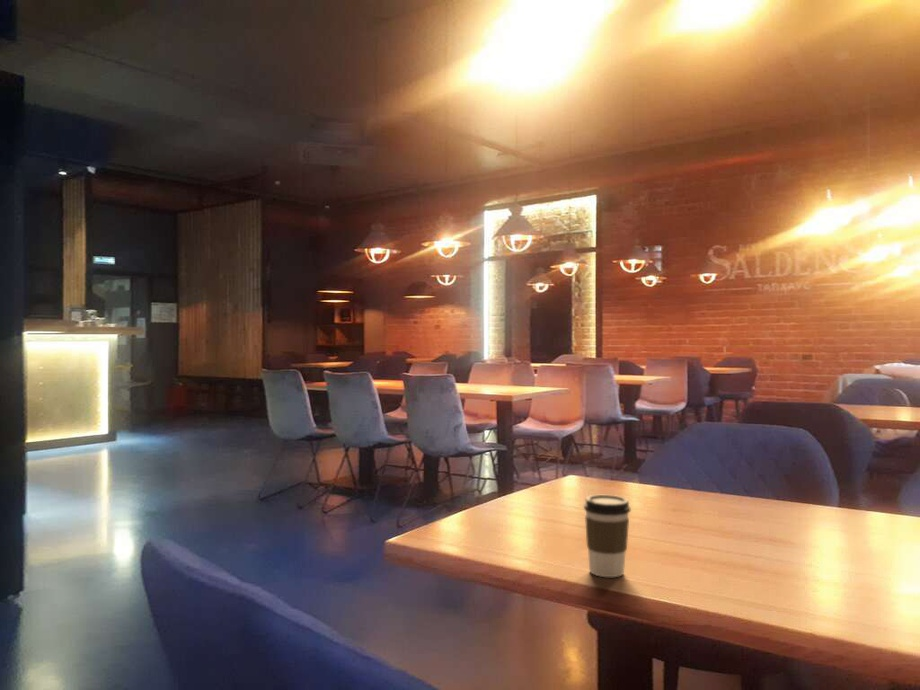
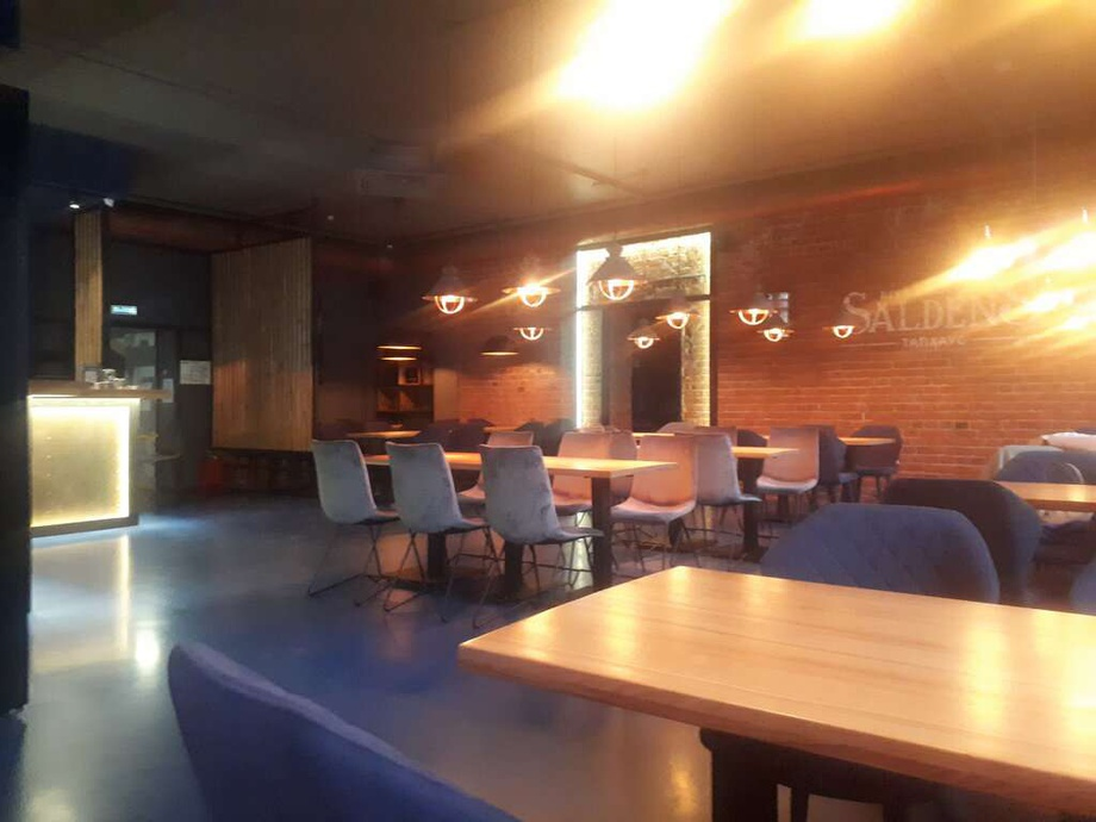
- coffee cup (606, 535)
